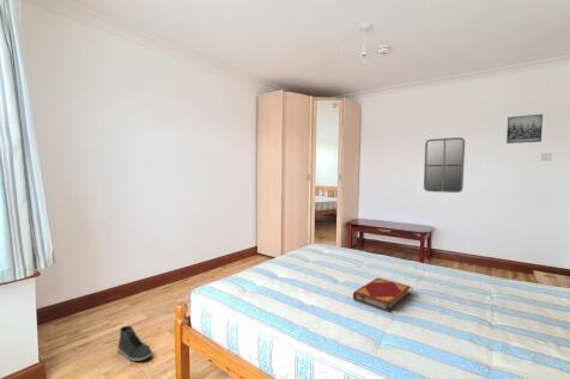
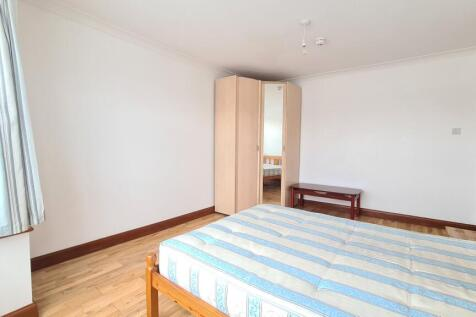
- home mirror (443, 165)
- hardback book (382, 292)
- wall art (523, 129)
- sneaker (133, 342)
